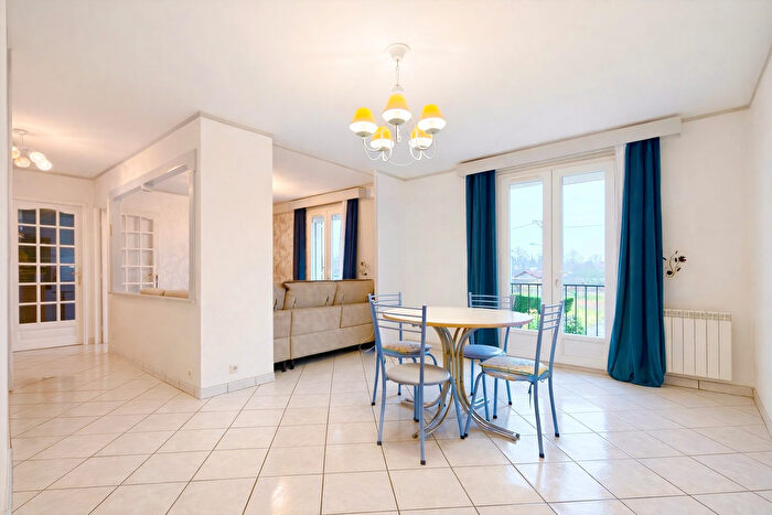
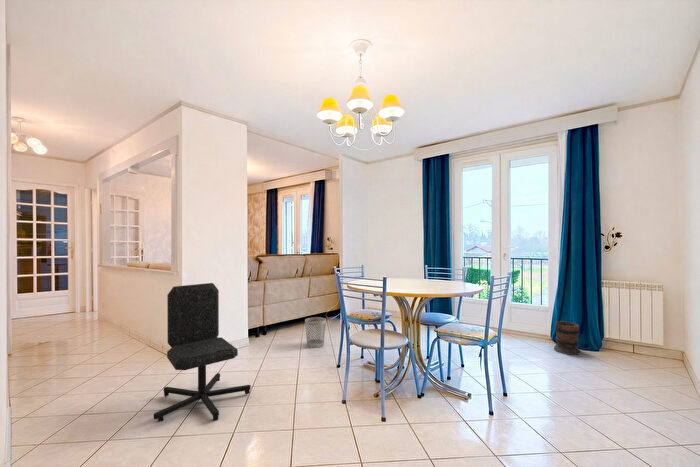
+ wooden barrel (567, 337)
+ wastebasket (315, 332)
+ chair (203, 346)
